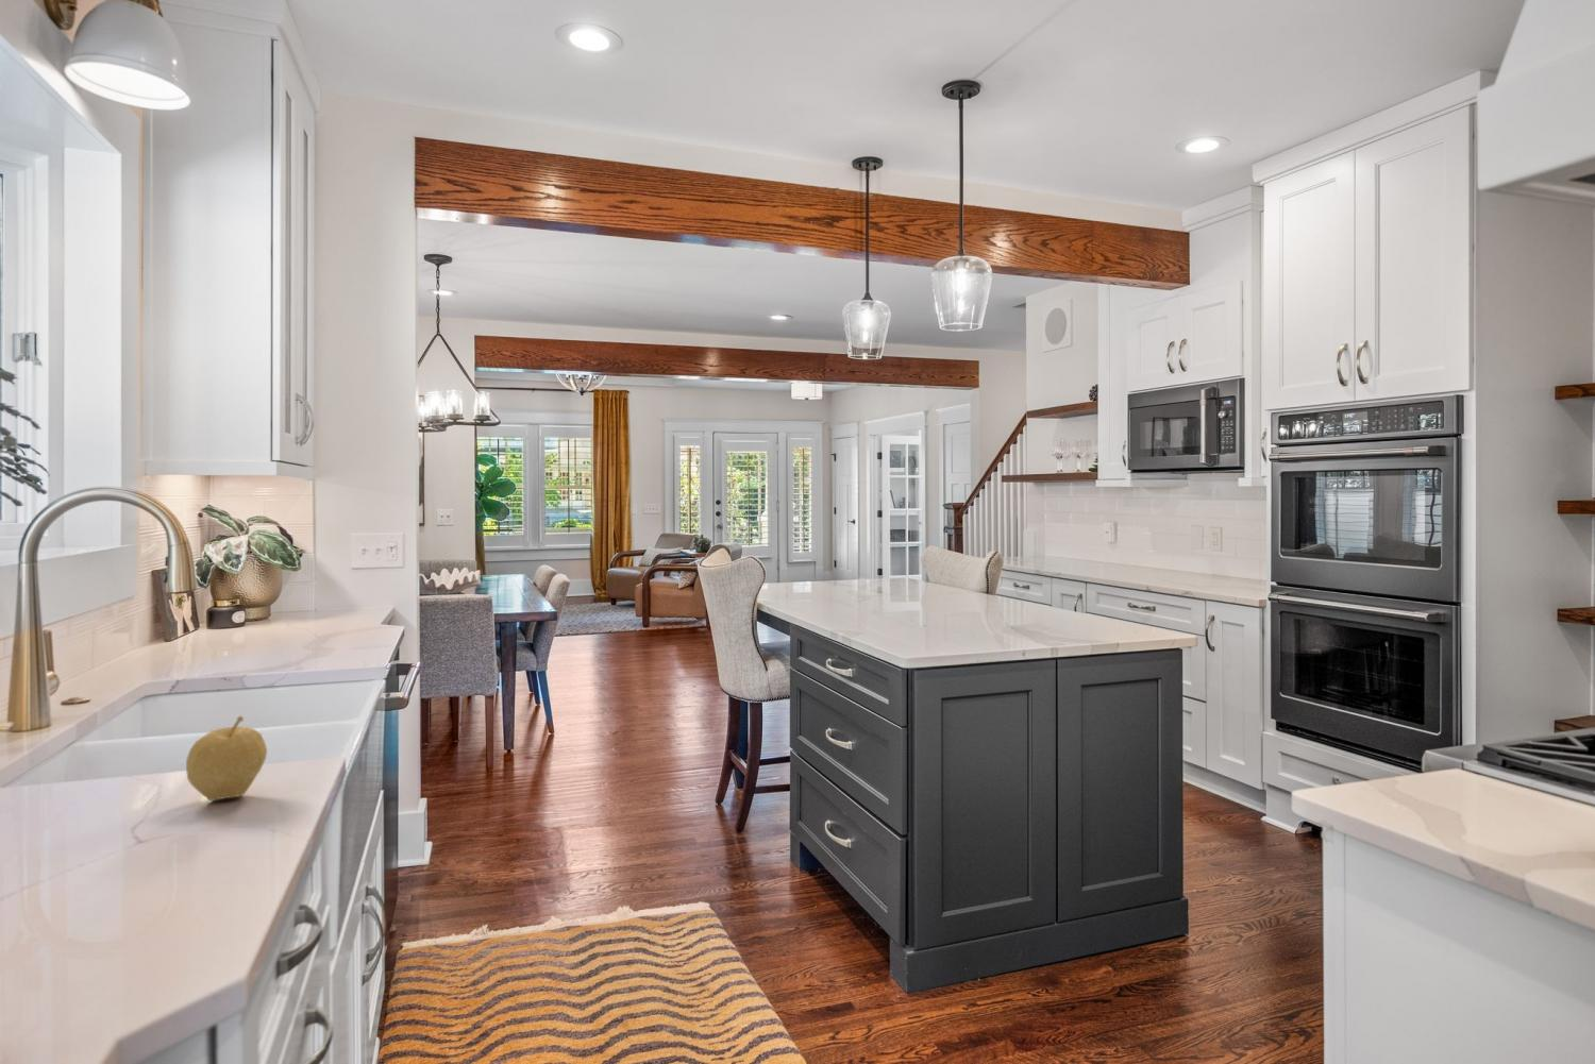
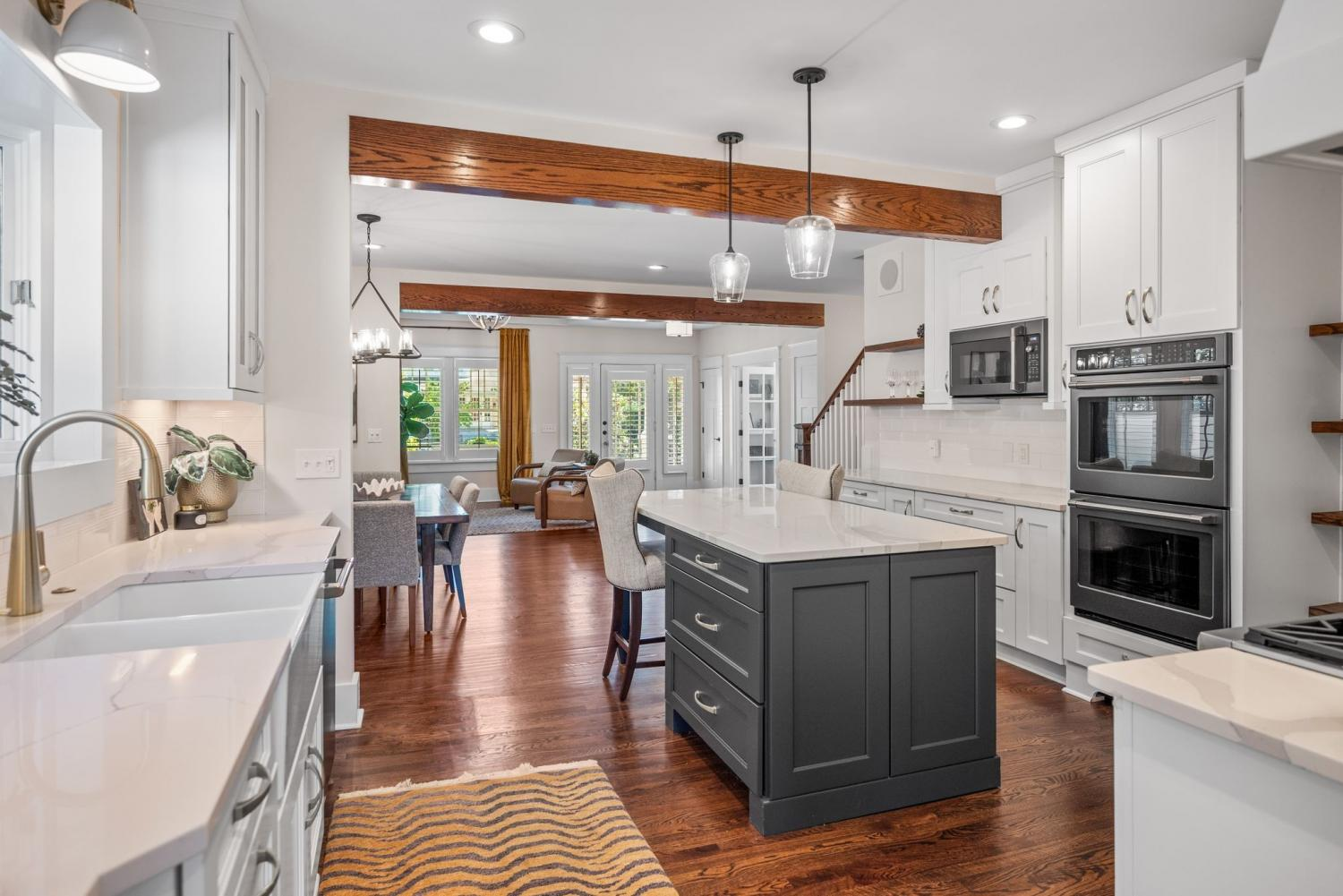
- fruit (228, 755)
